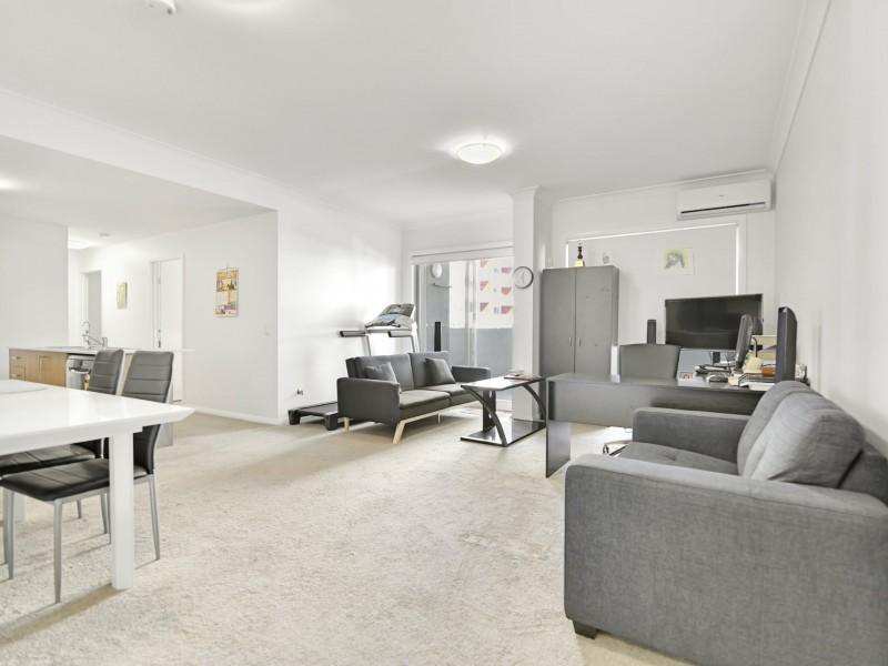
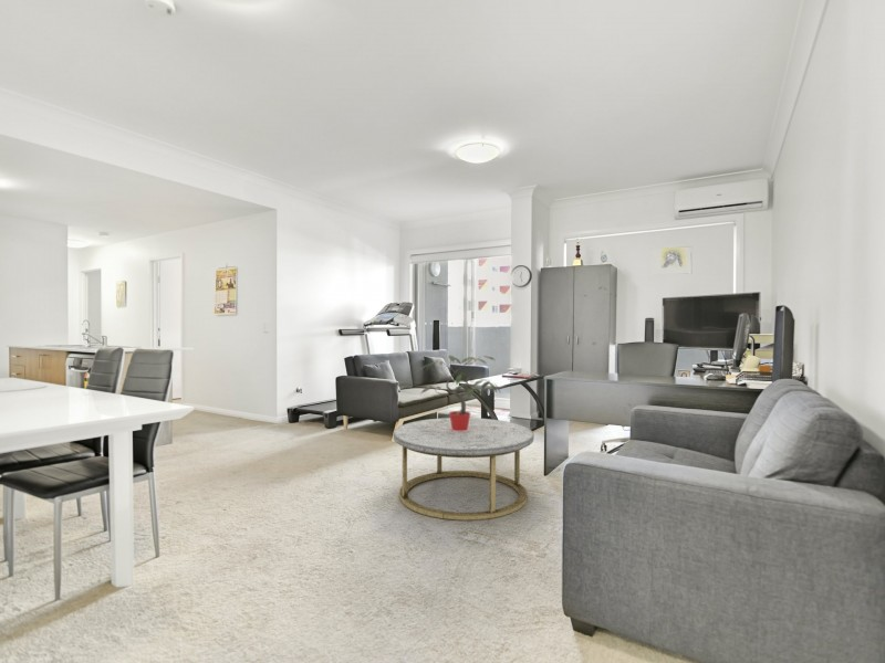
+ coffee table (462, 456)
+ potted plant (457, 391)
